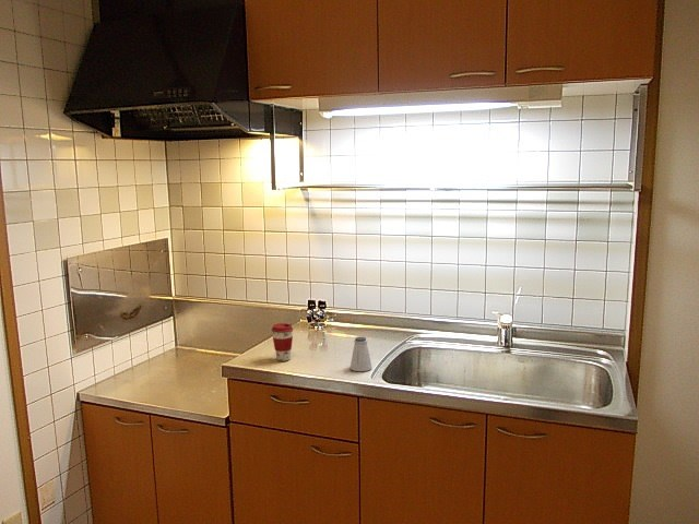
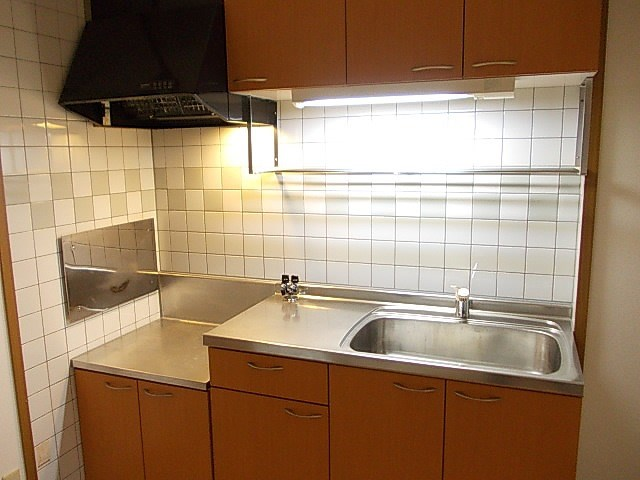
- coffee cup (283, 342)
- saltshaker (360, 353)
